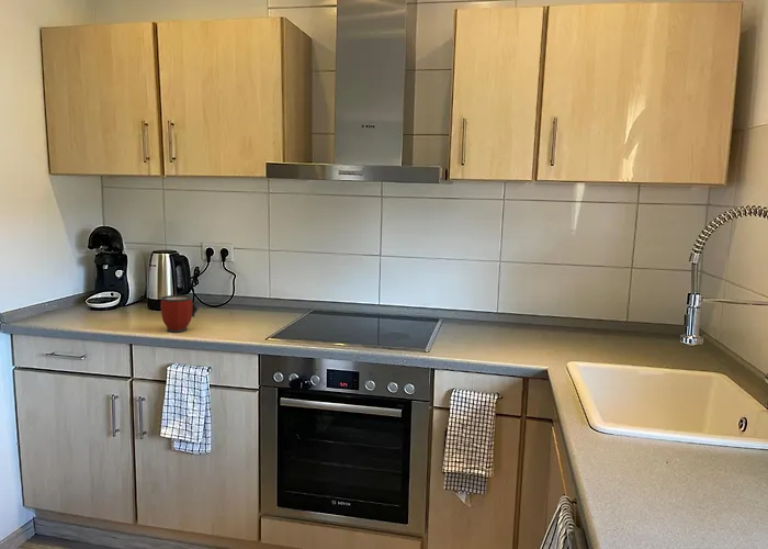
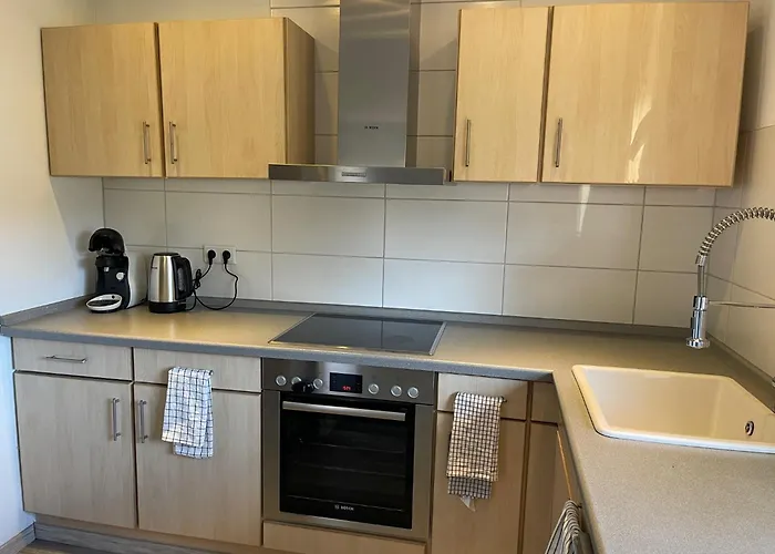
- mug (181, 313)
